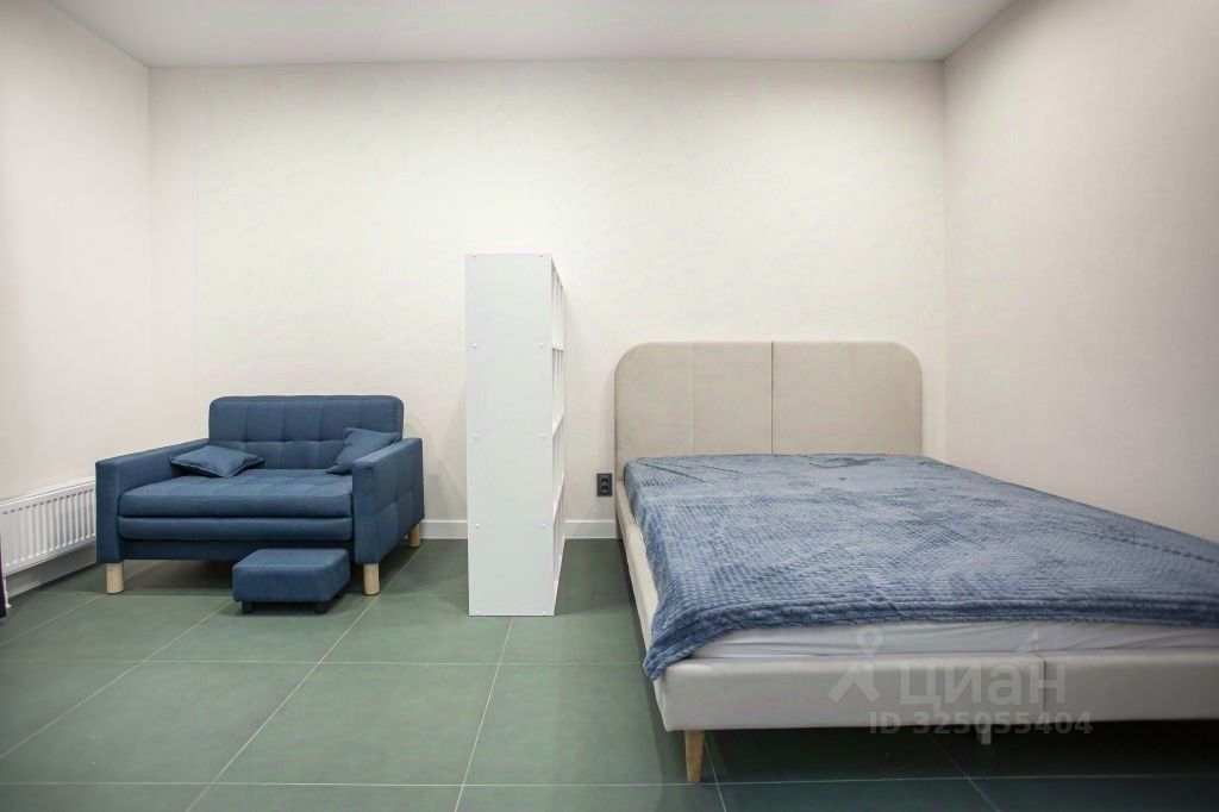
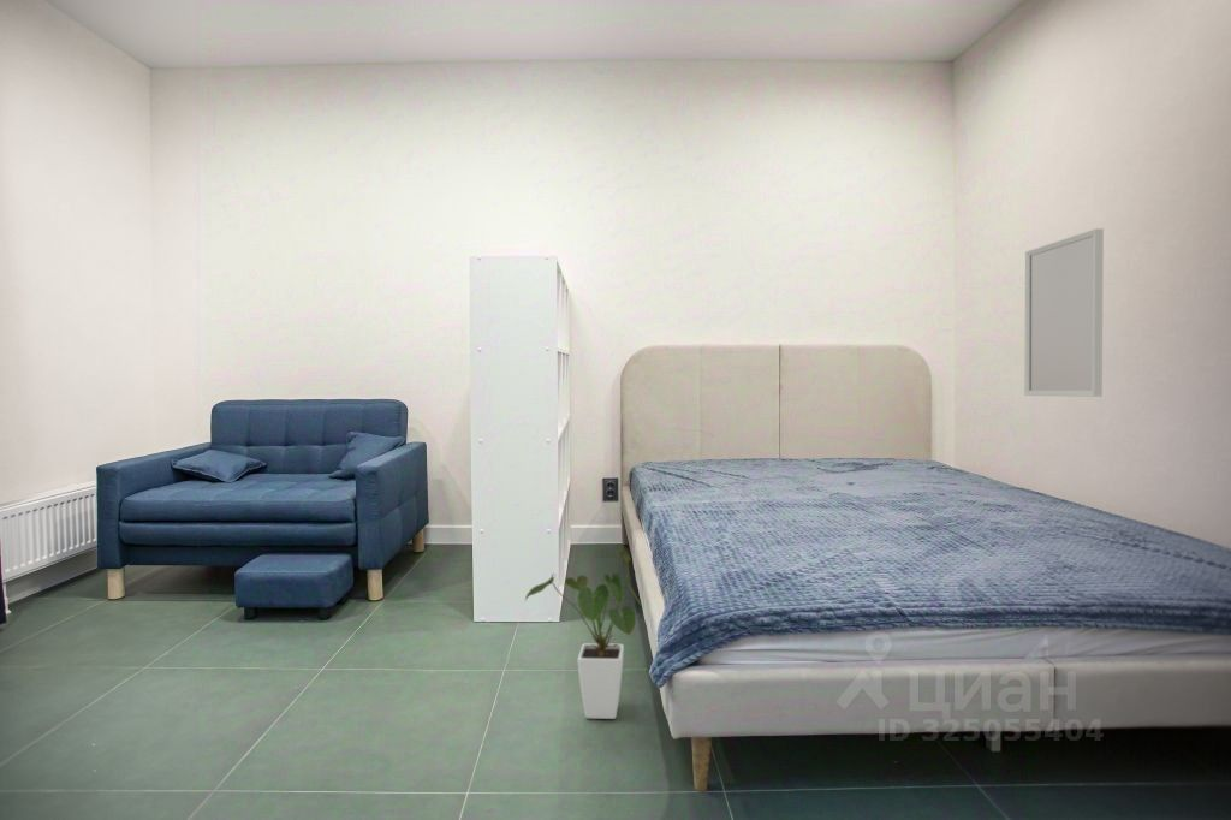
+ home mirror (1060, 319)
+ house plant (591, 634)
